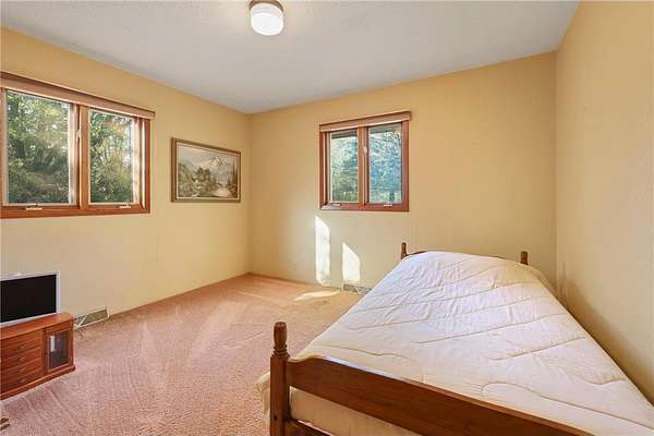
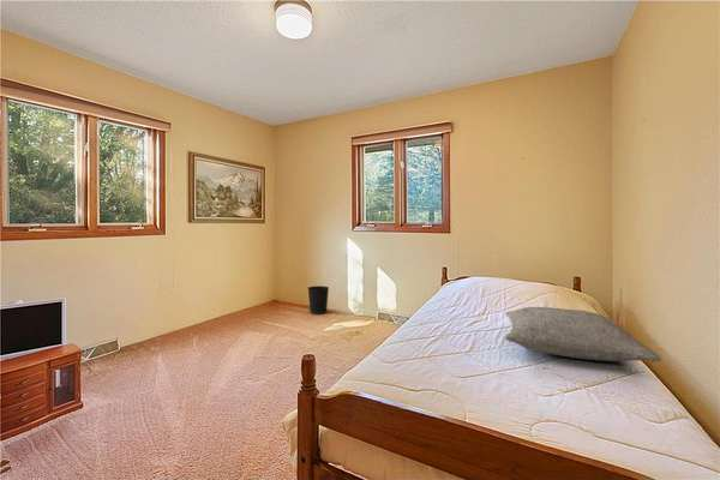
+ wastebasket (318, 299)
+ pillow (565, 330)
